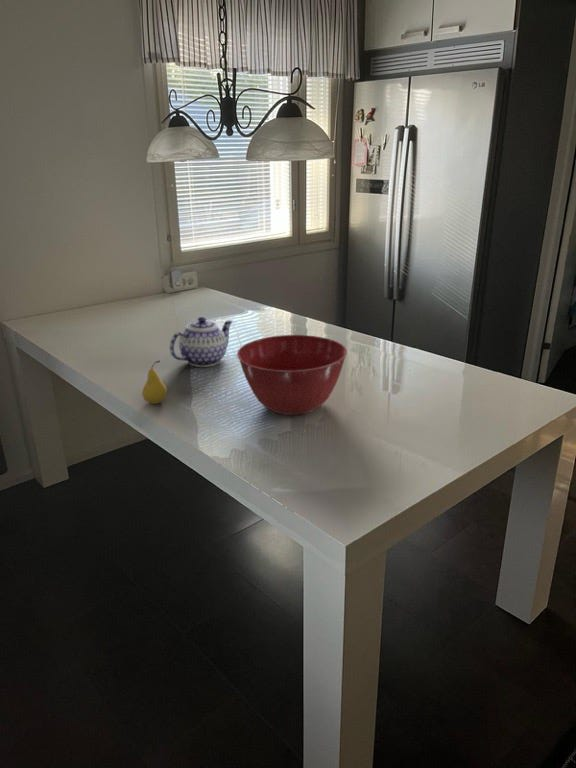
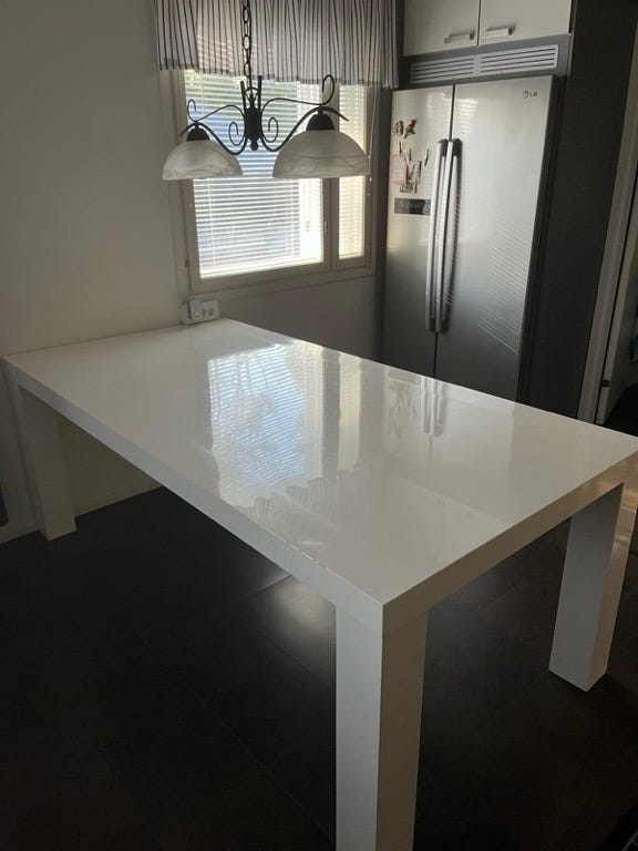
- fruit (153, 381)
- teapot (202, 339)
- mixing bowl (292, 377)
